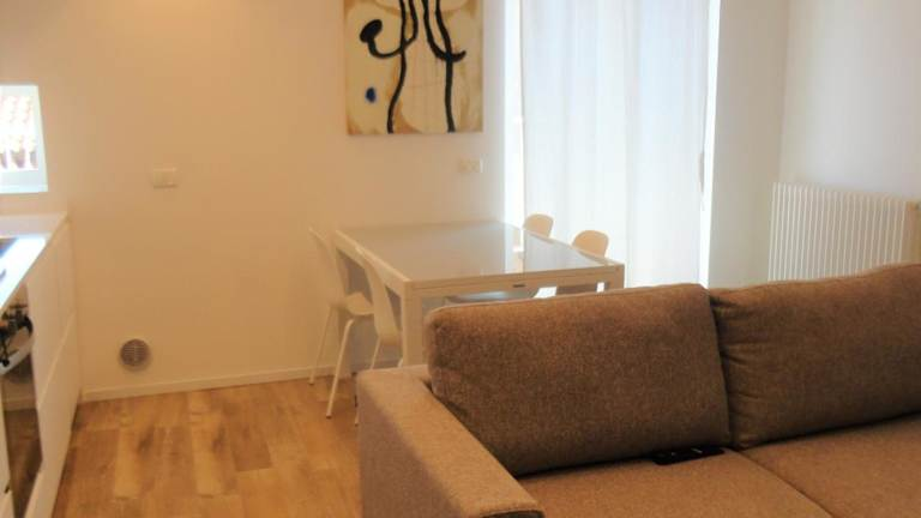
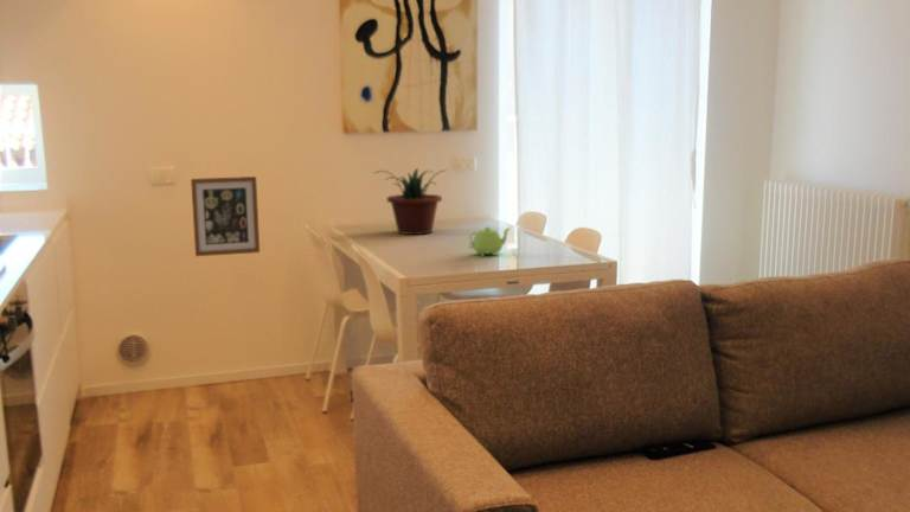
+ teapot (489, 241)
+ wall art (225, 216)
+ potted plant (410, 200)
